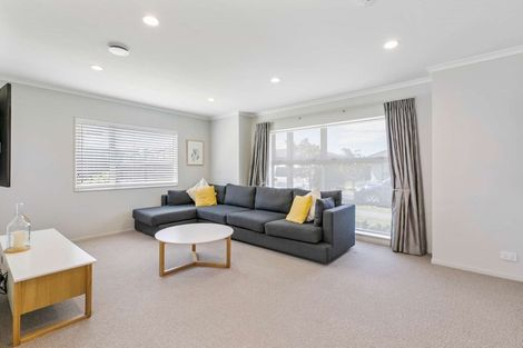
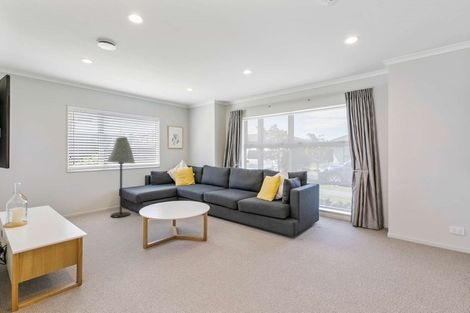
+ floor lamp (121, 175)
